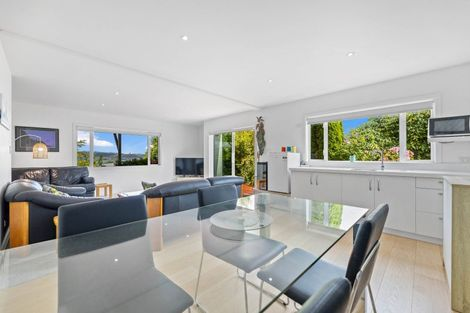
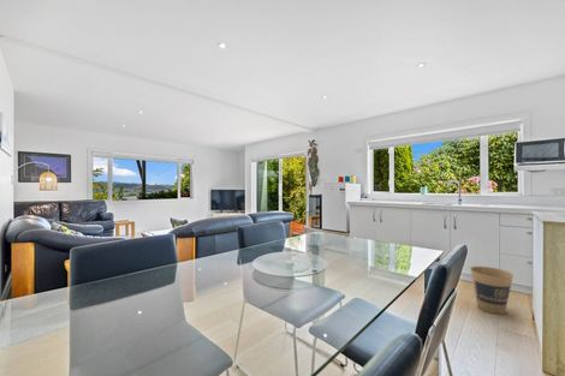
+ trash can (490, 290)
